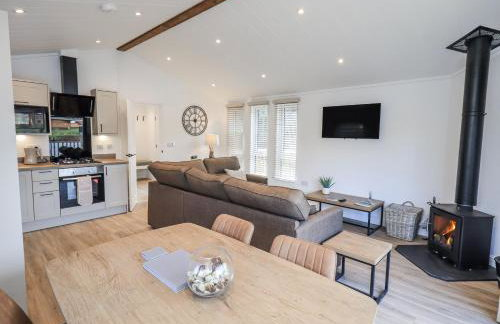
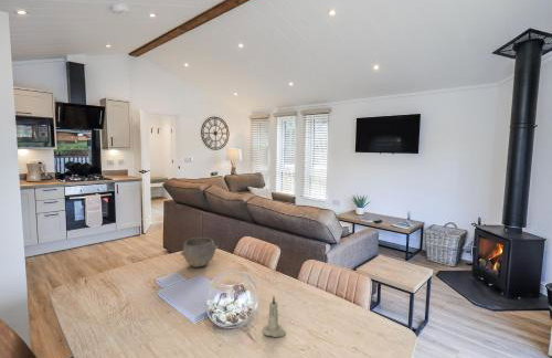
+ bowl (199, 253)
+ candle (274, 314)
